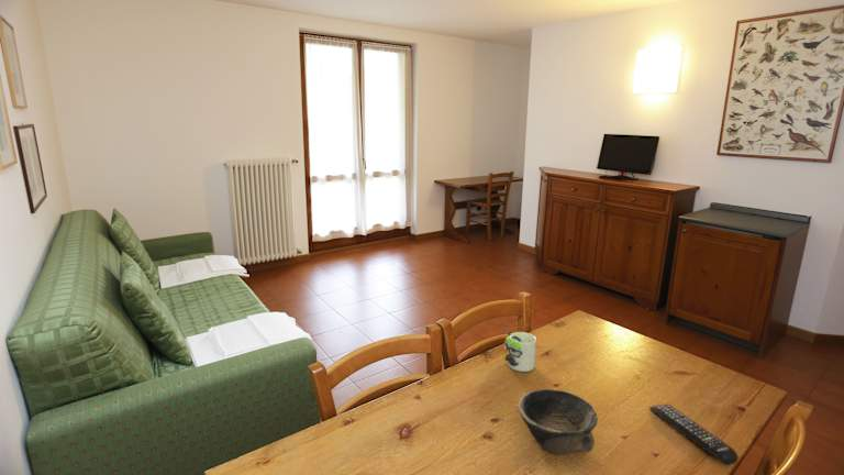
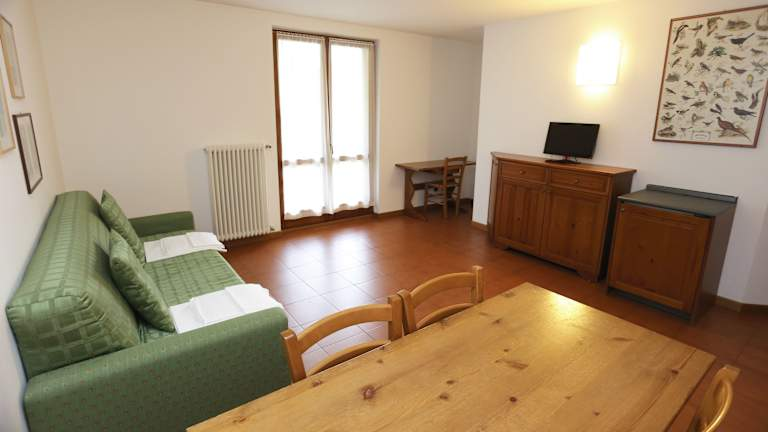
- mug (518, 346)
- bowl (555, 424)
- remote control (690, 430)
